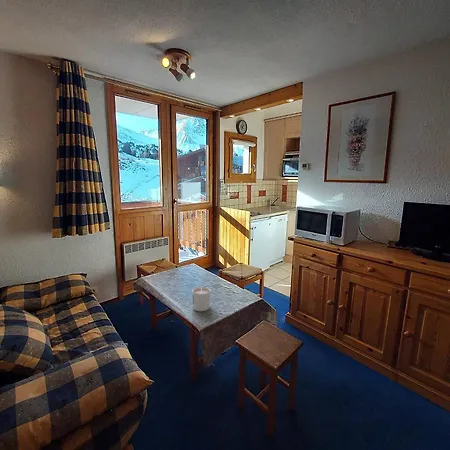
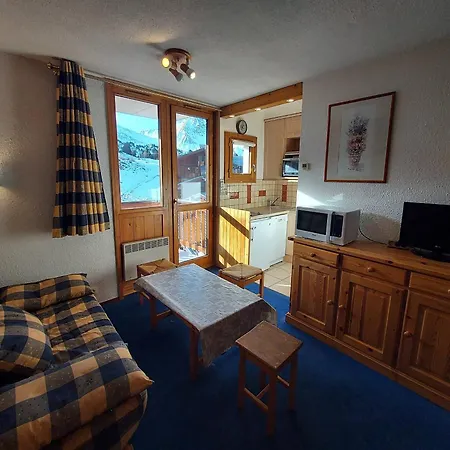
- candle (201, 297)
